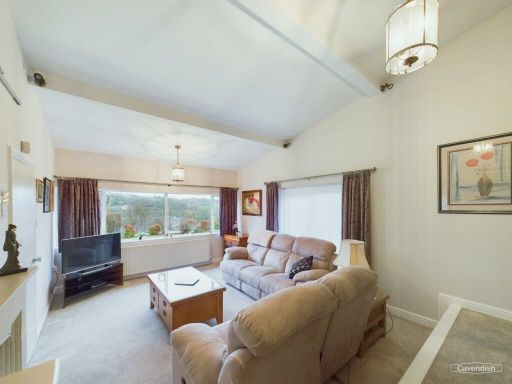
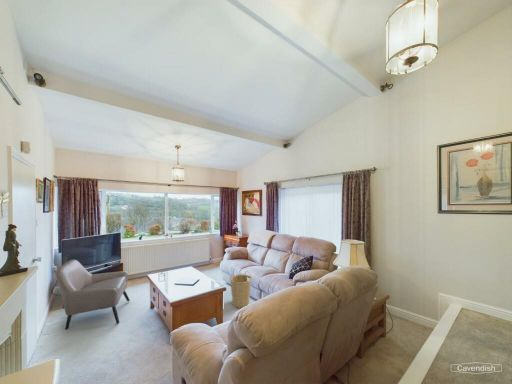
+ basket (240, 288)
+ armchair (97, 287)
